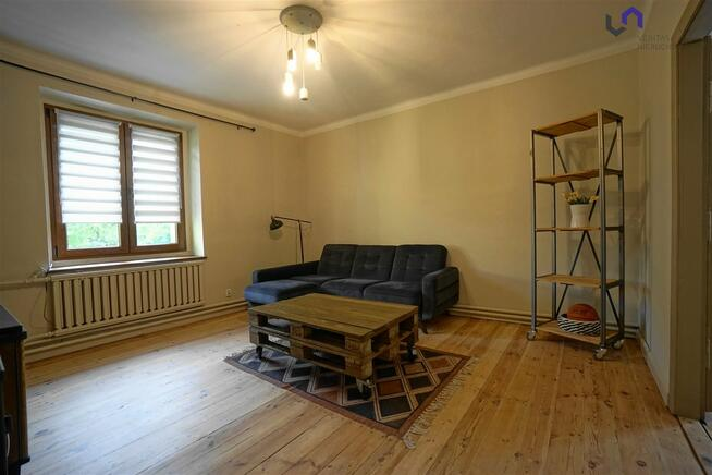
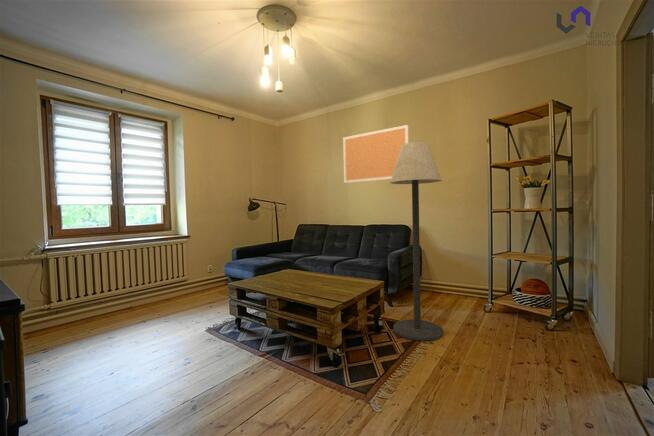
+ bulletin board (374, 156)
+ floor lamp (416, 238)
